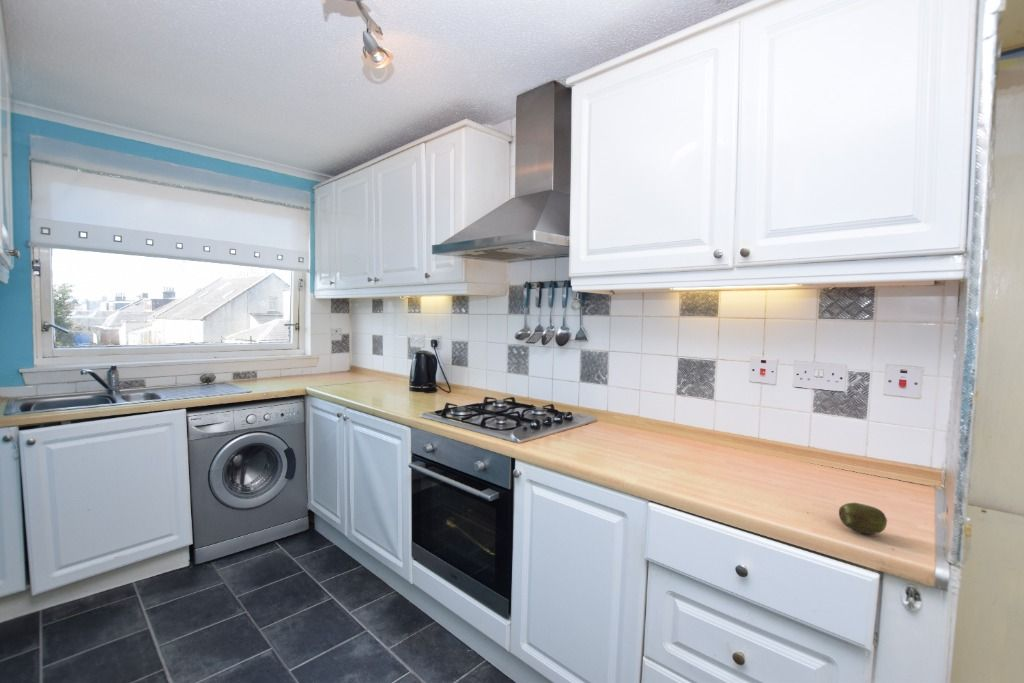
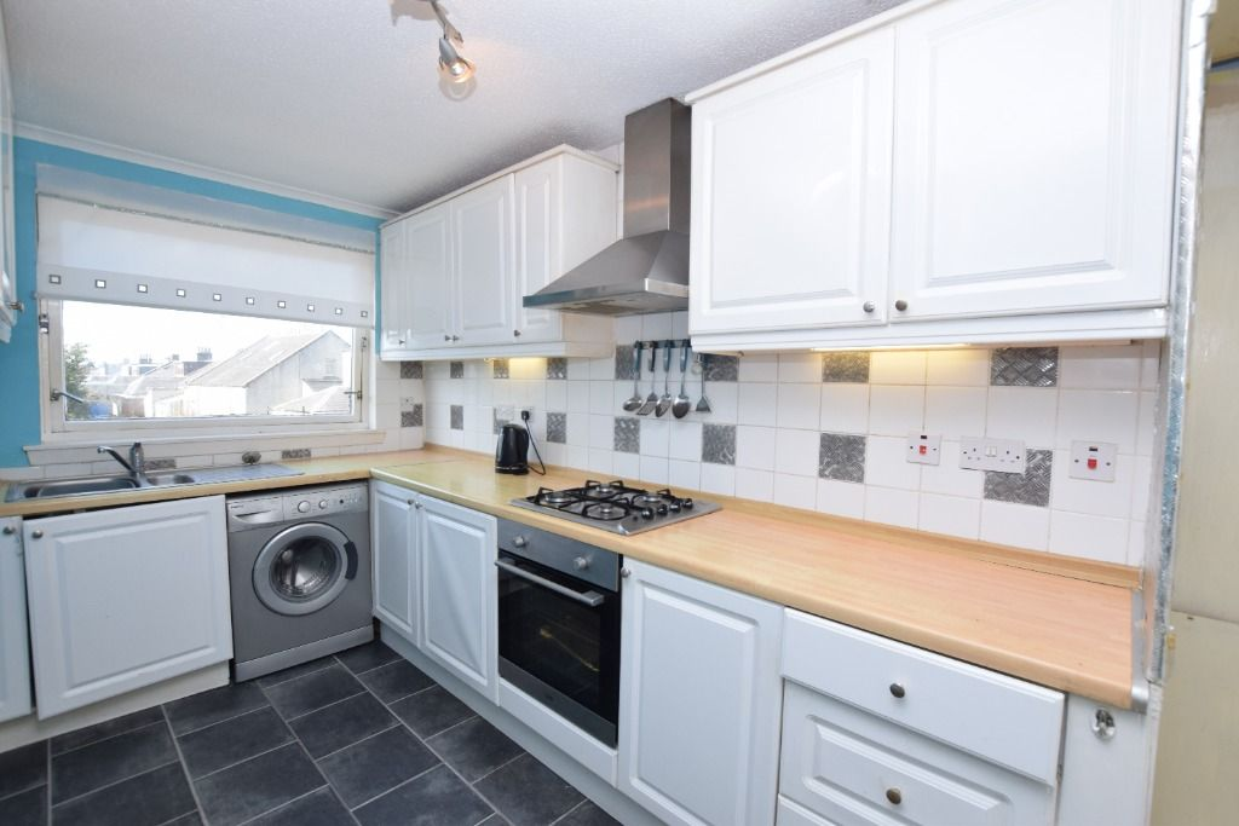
- fruit (862, 518)
